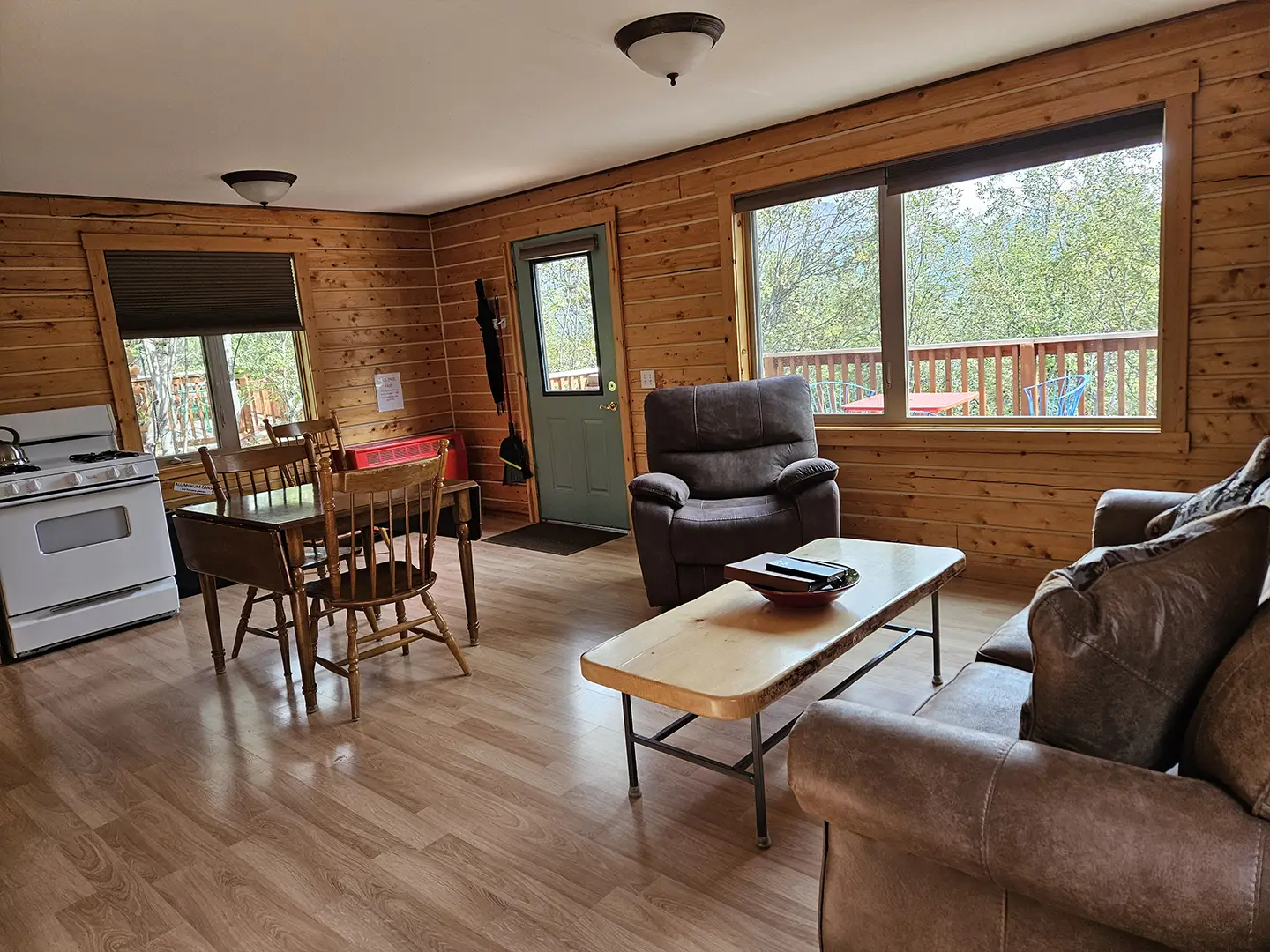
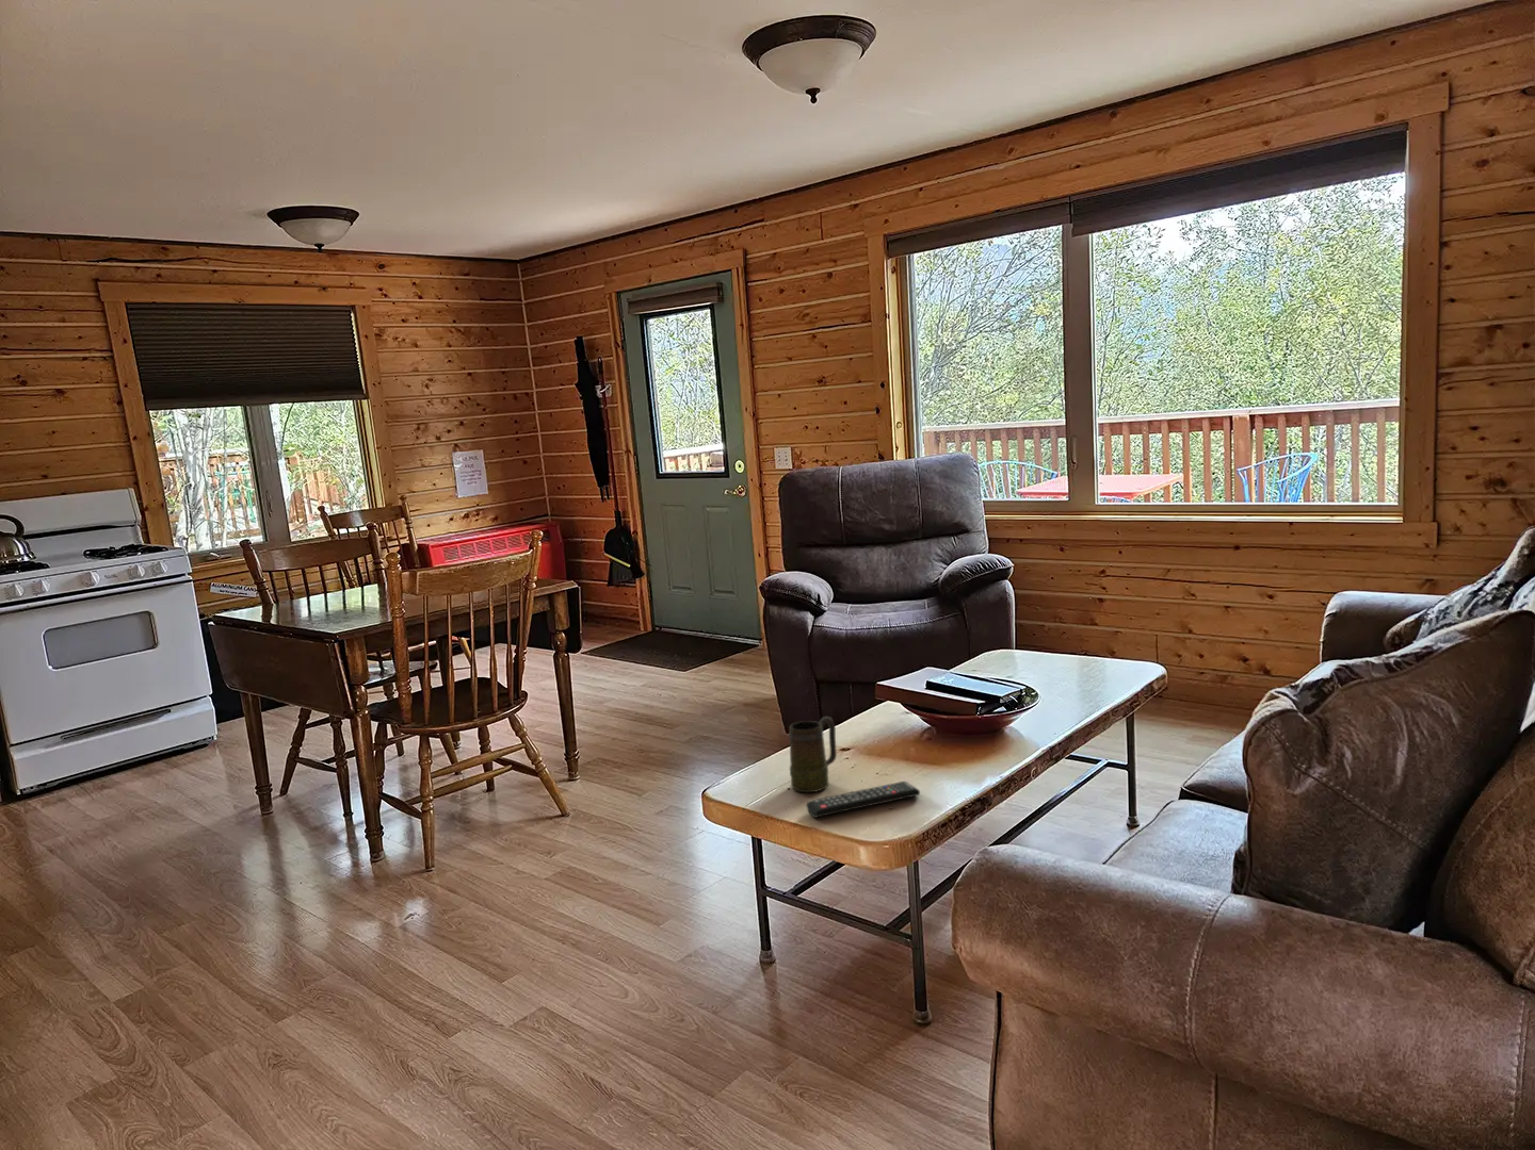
+ mug (815, 753)
+ remote control (863, 798)
